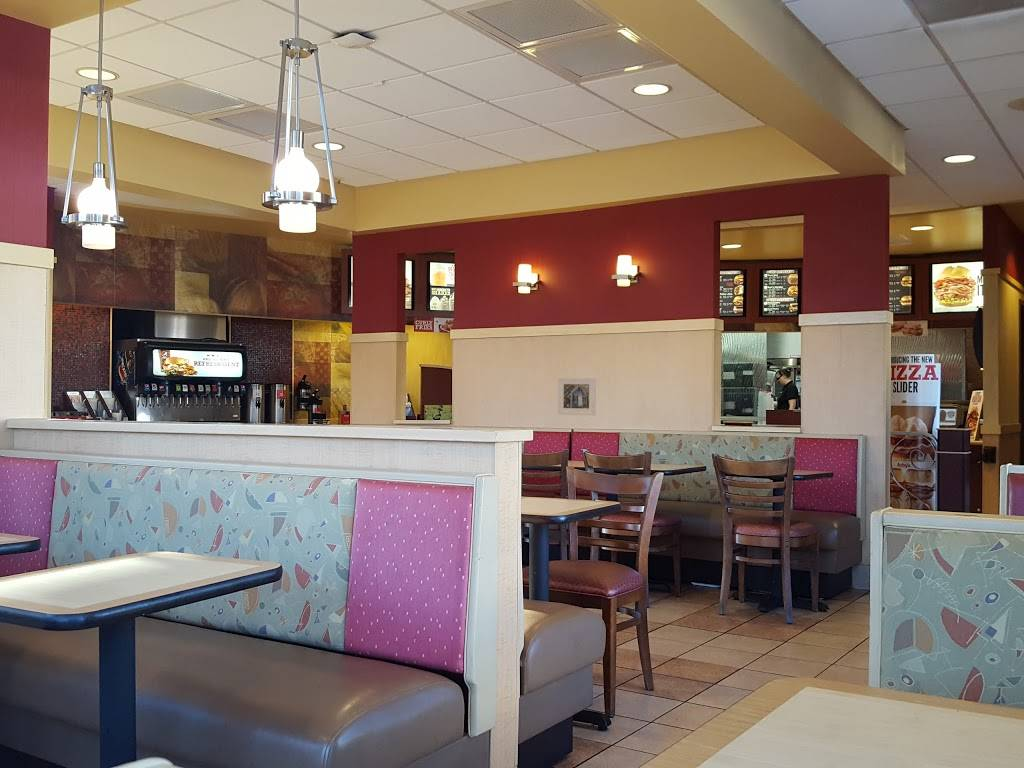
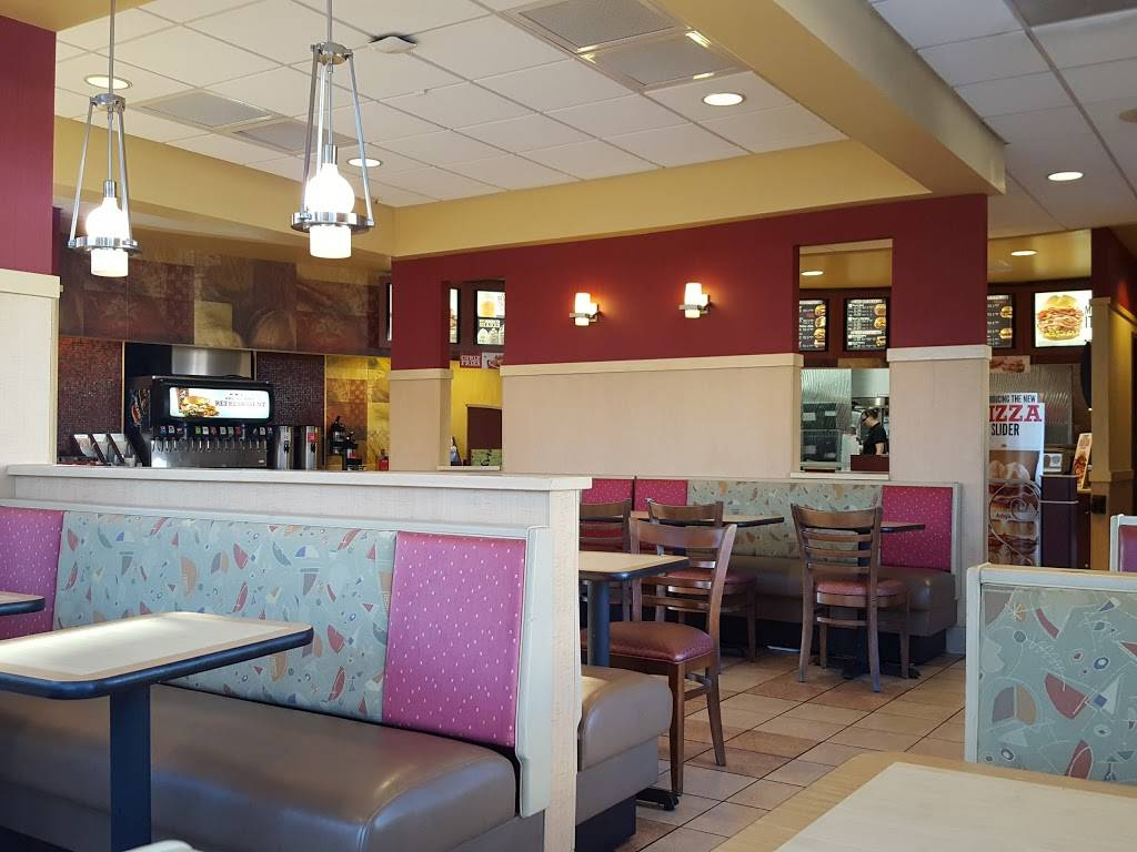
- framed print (576, 396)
